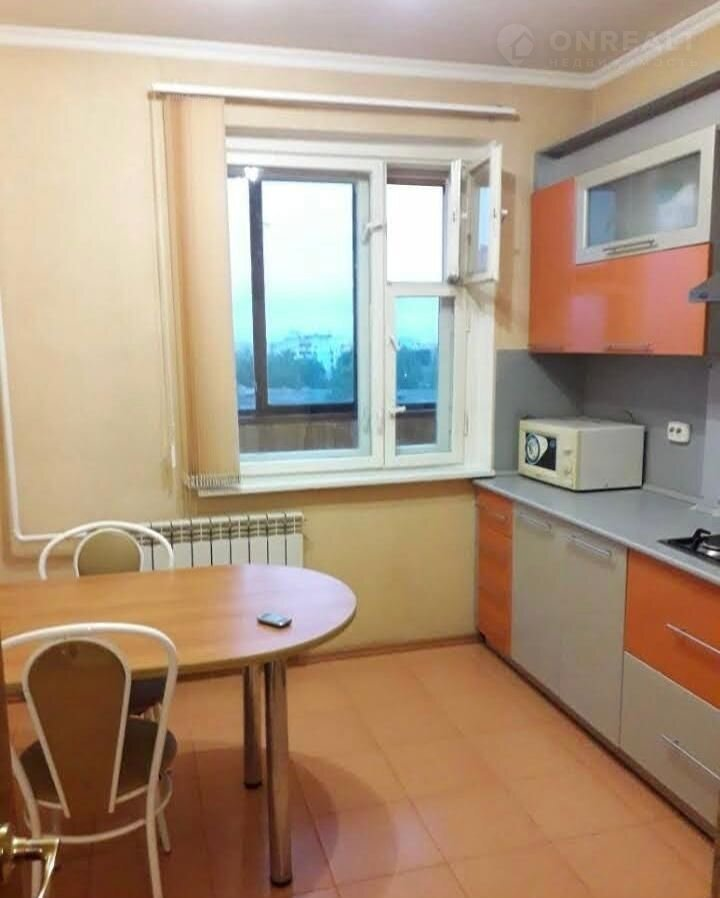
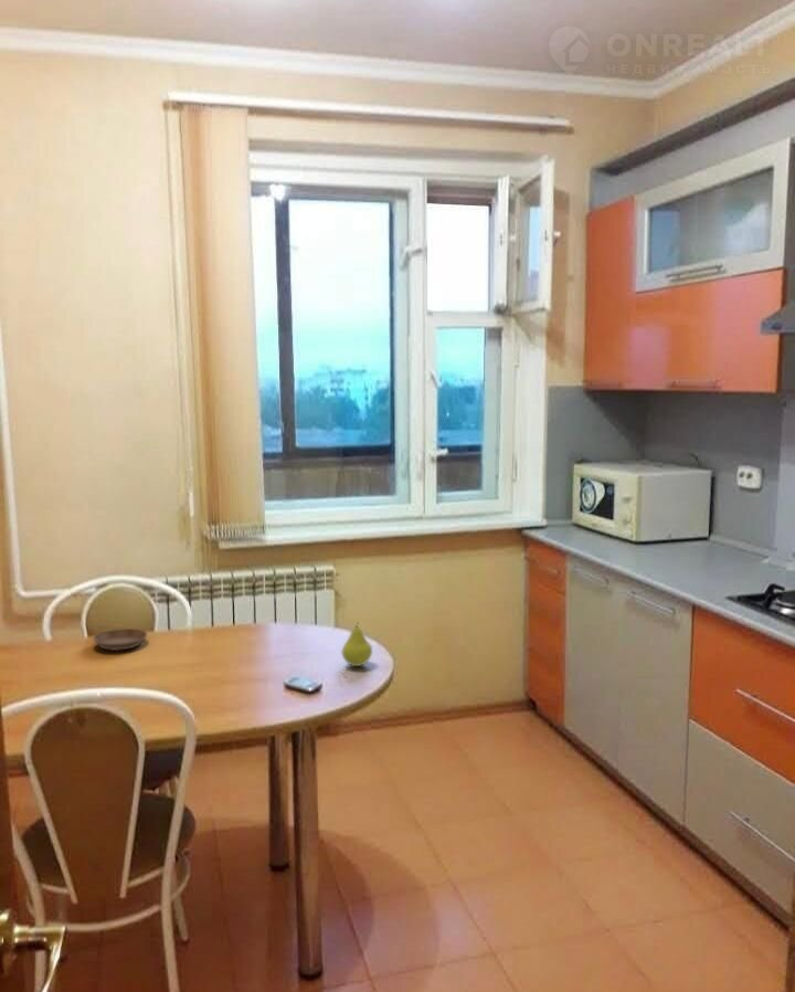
+ saucer (120, 640)
+ fruit (357, 643)
